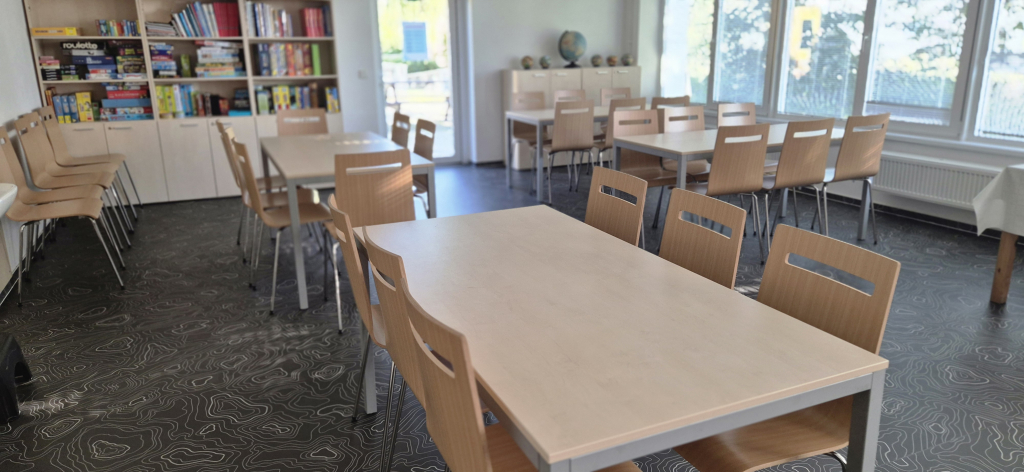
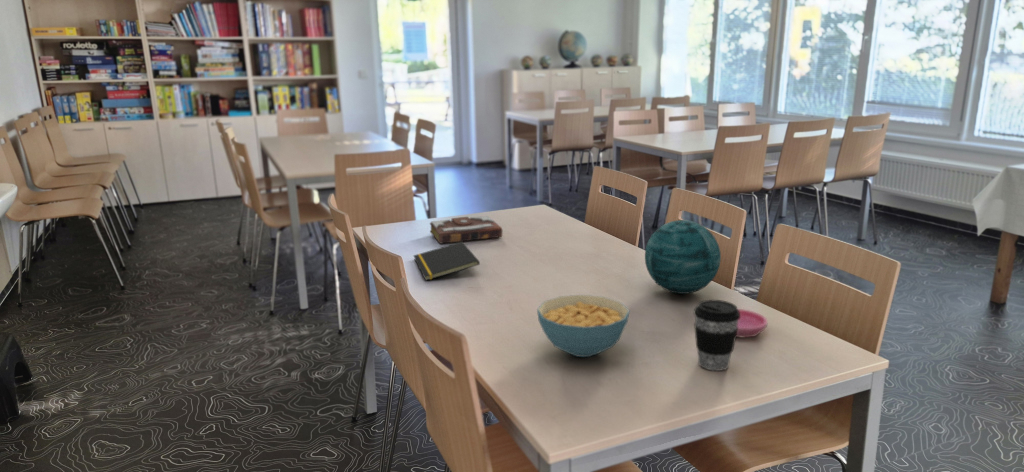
+ notepad (445, 259)
+ book (465, 228)
+ decorative orb (682, 256)
+ saucer (738, 323)
+ coffee cup (715, 335)
+ cereal bowl (582, 330)
